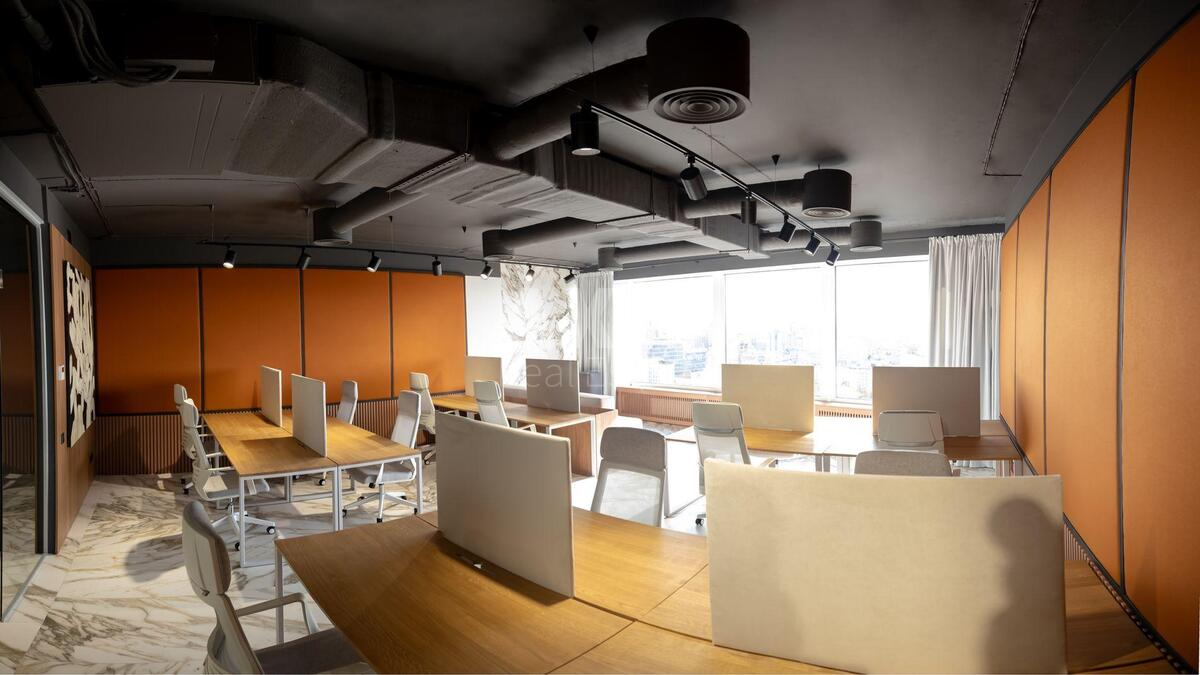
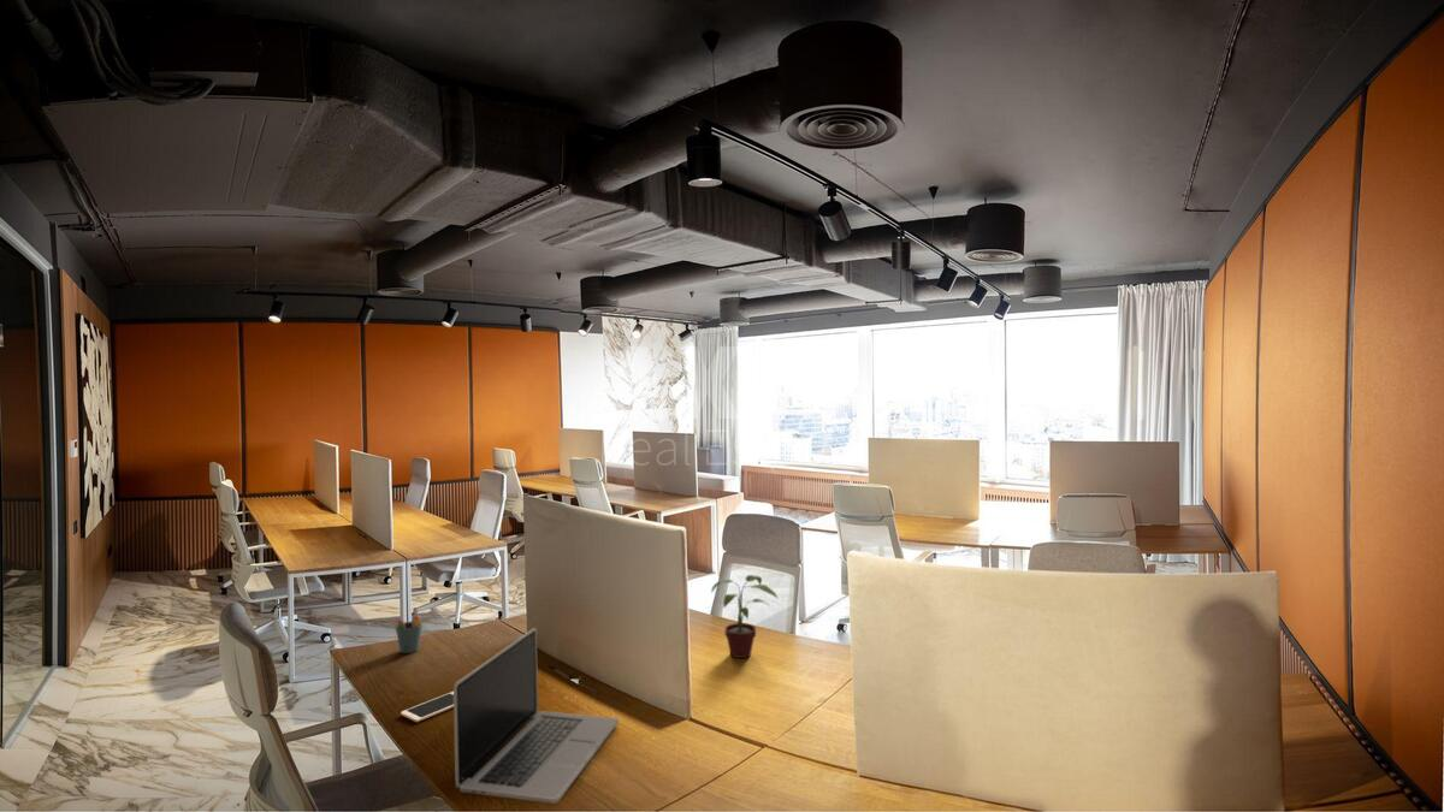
+ pen holder (409, 630)
+ cell phone (437, 705)
+ laptop (543, 711)
+ potted plant (742, 617)
